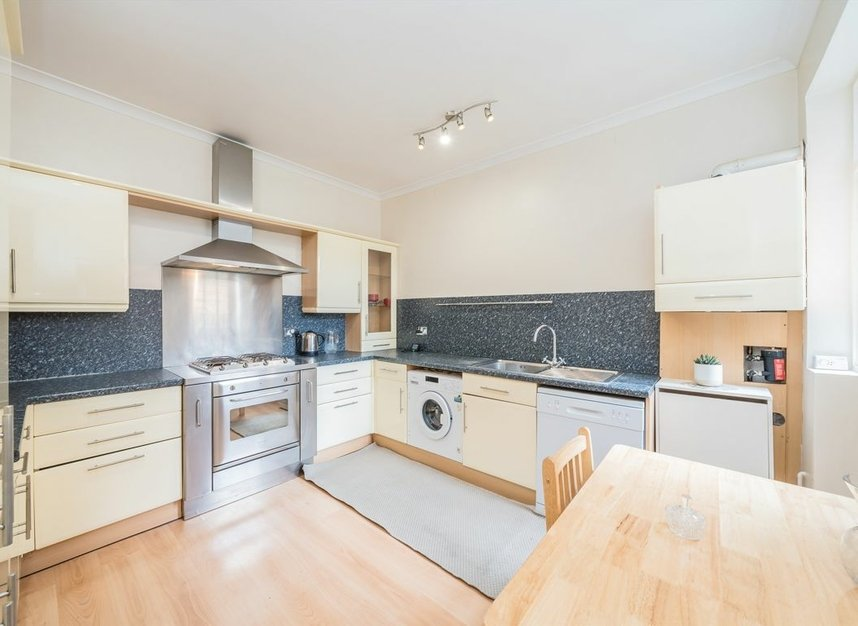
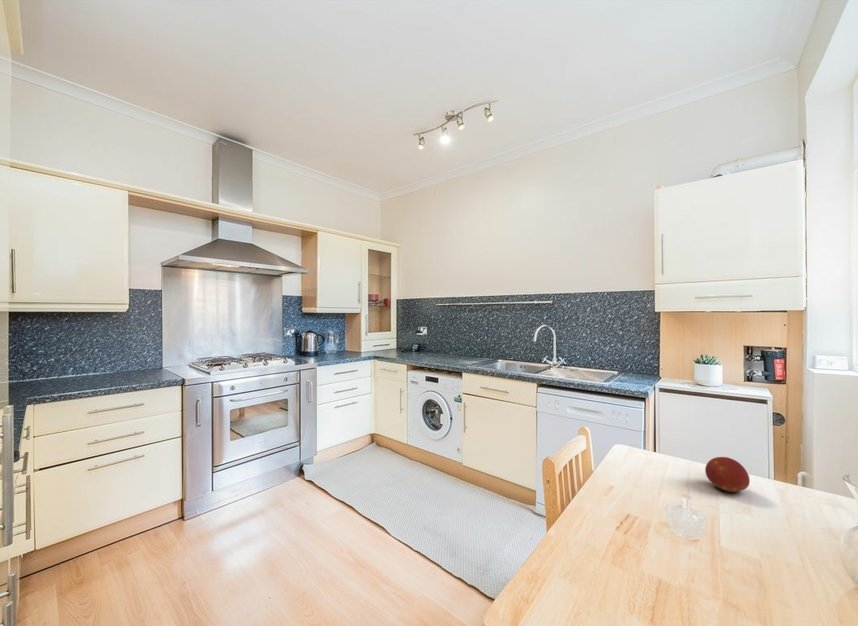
+ fruit (726, 473)
